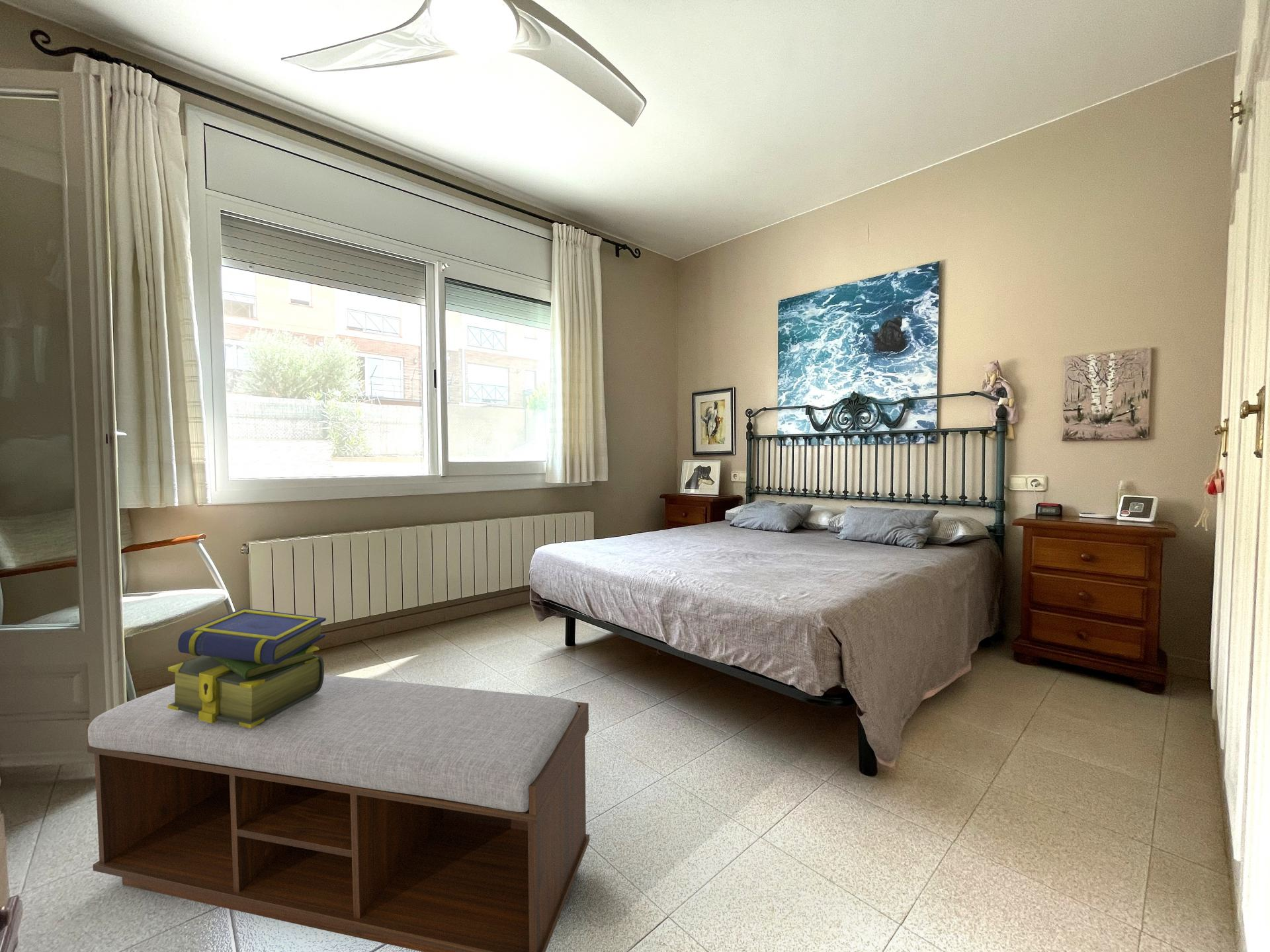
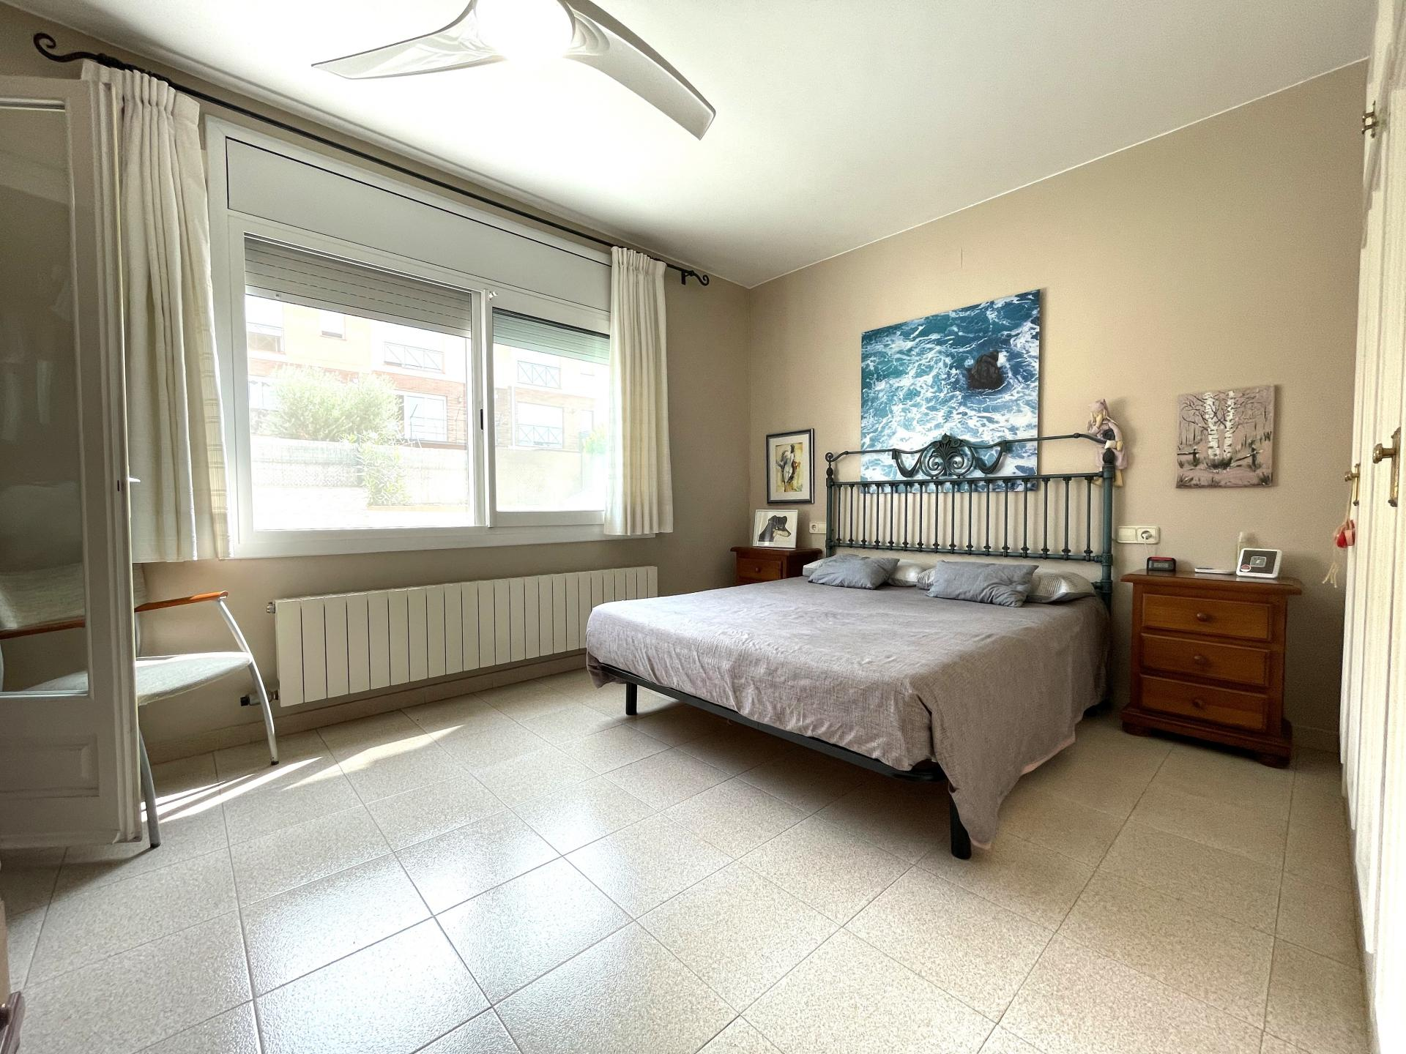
- stack of books (255, 659)
- bench (346, 789)
